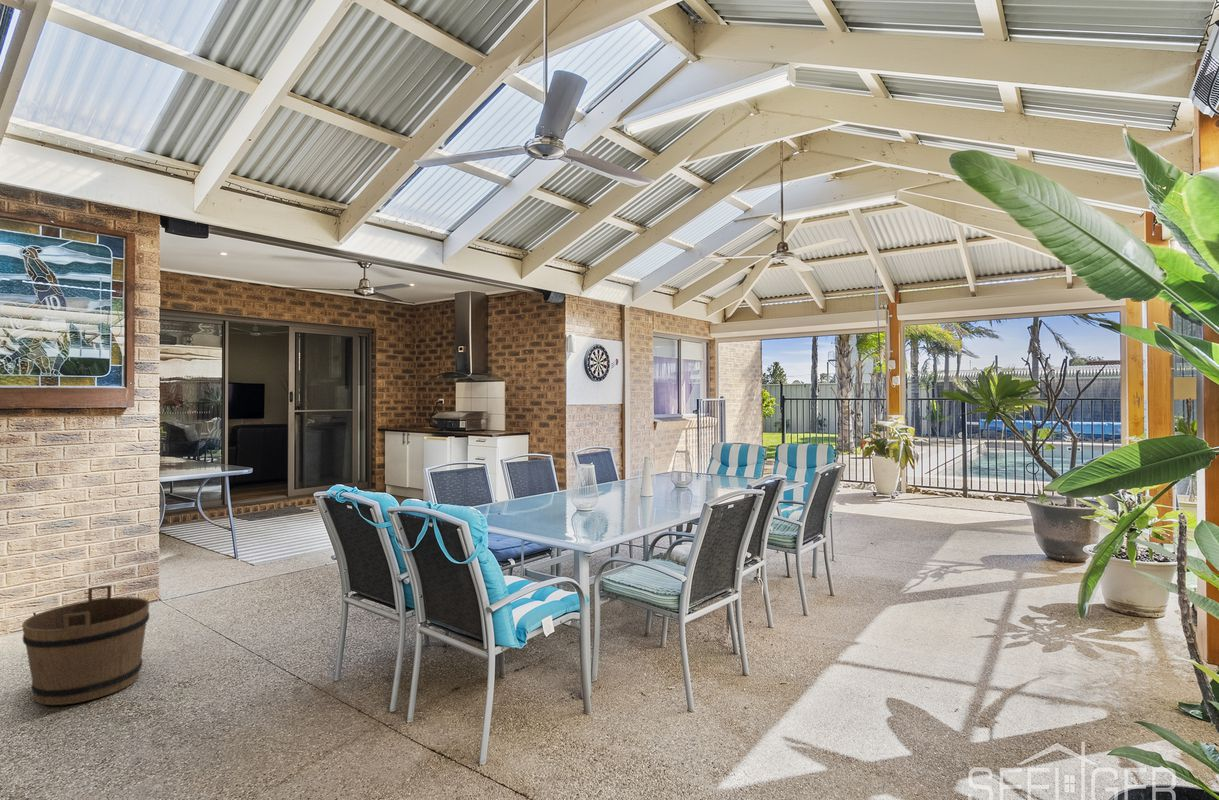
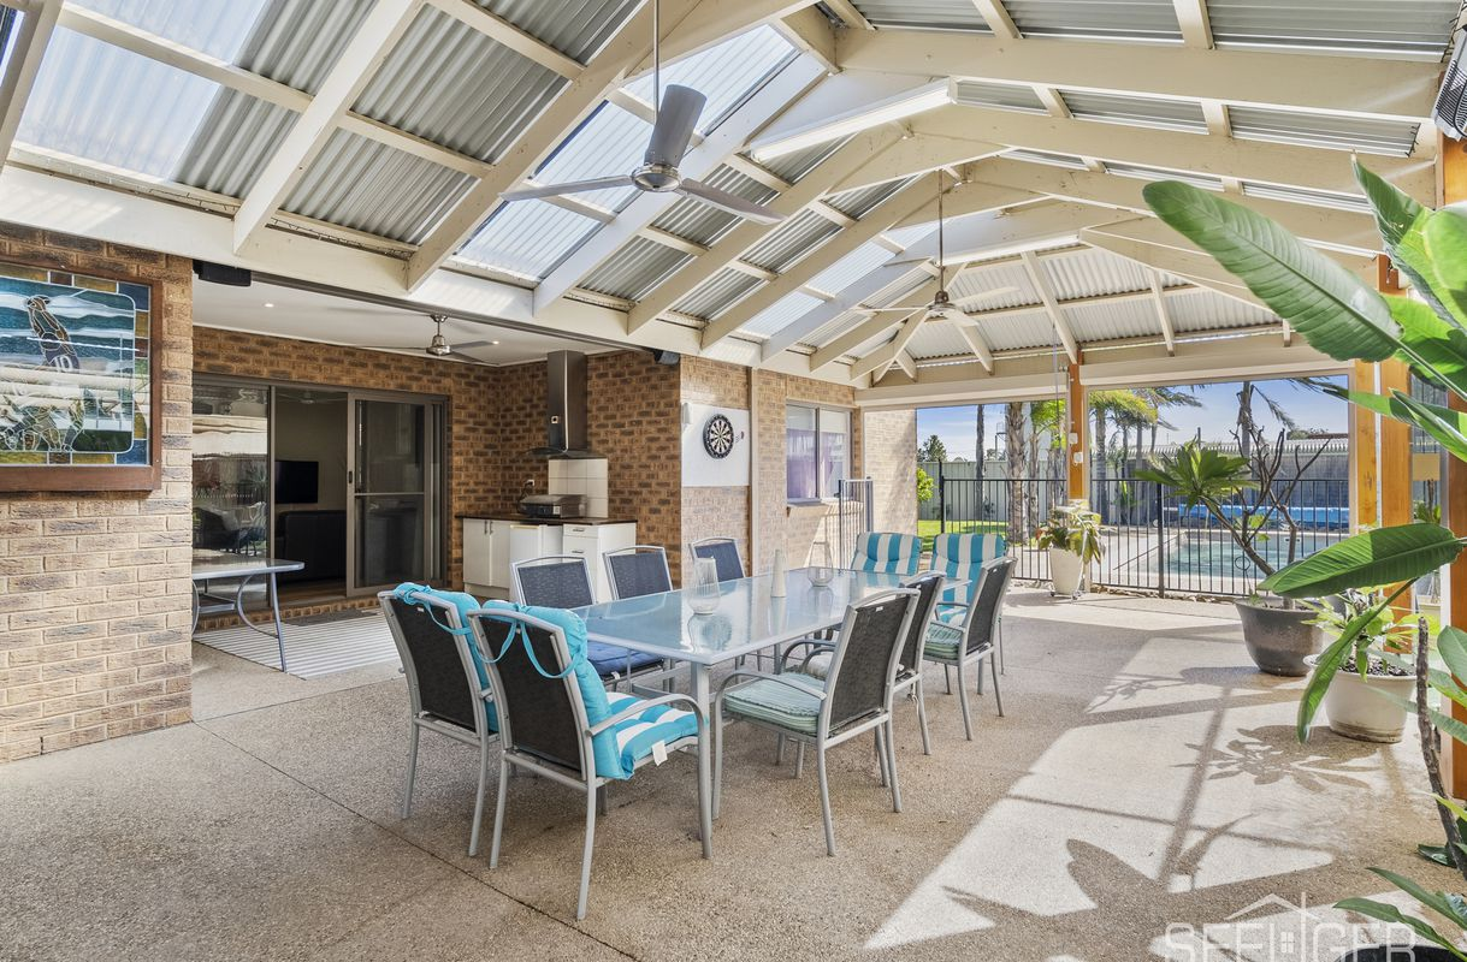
- bucket (89, 642)
